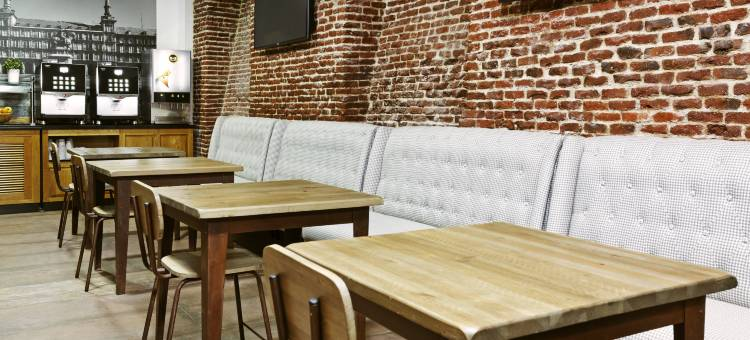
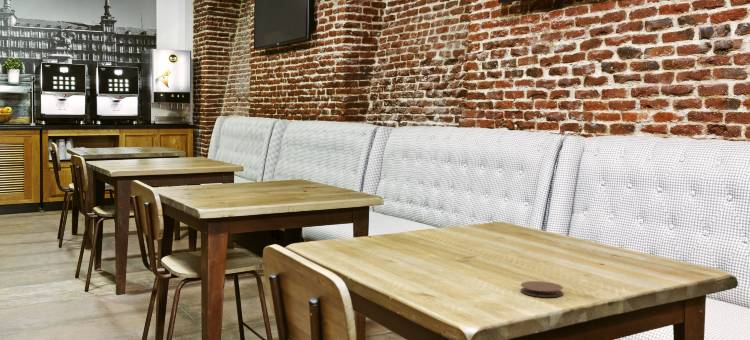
+ coaster (541, 288)
